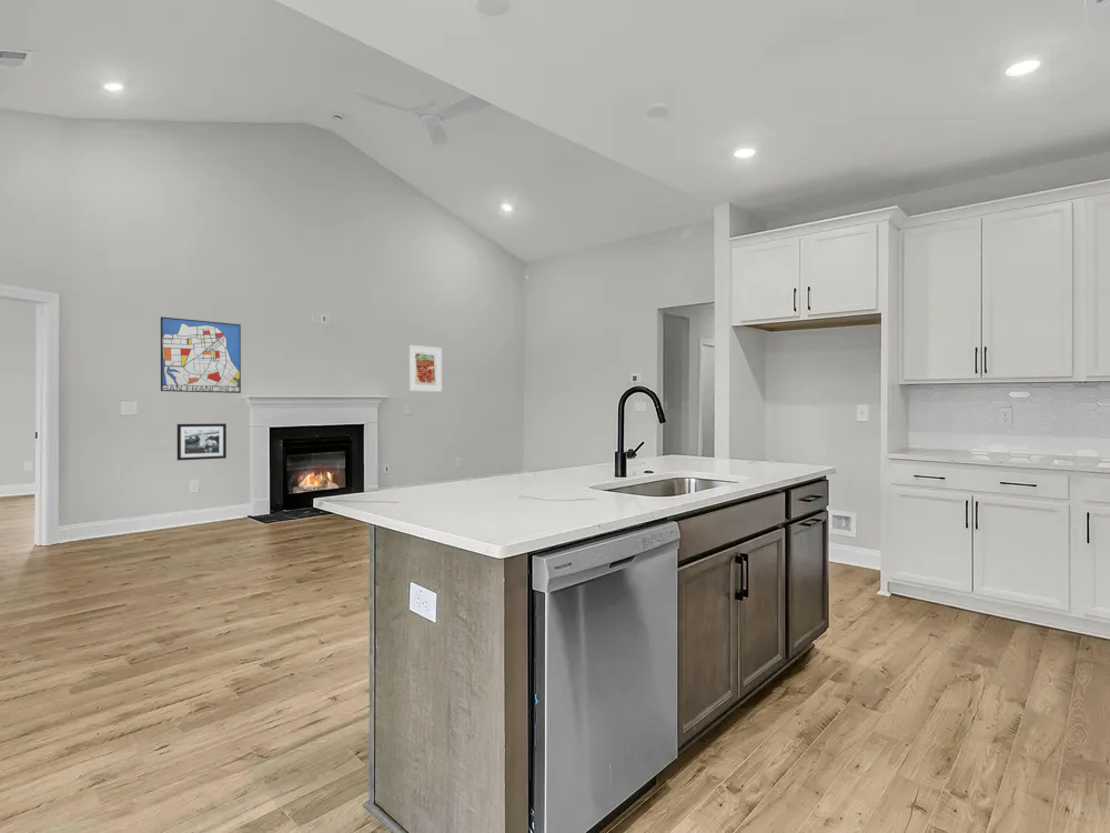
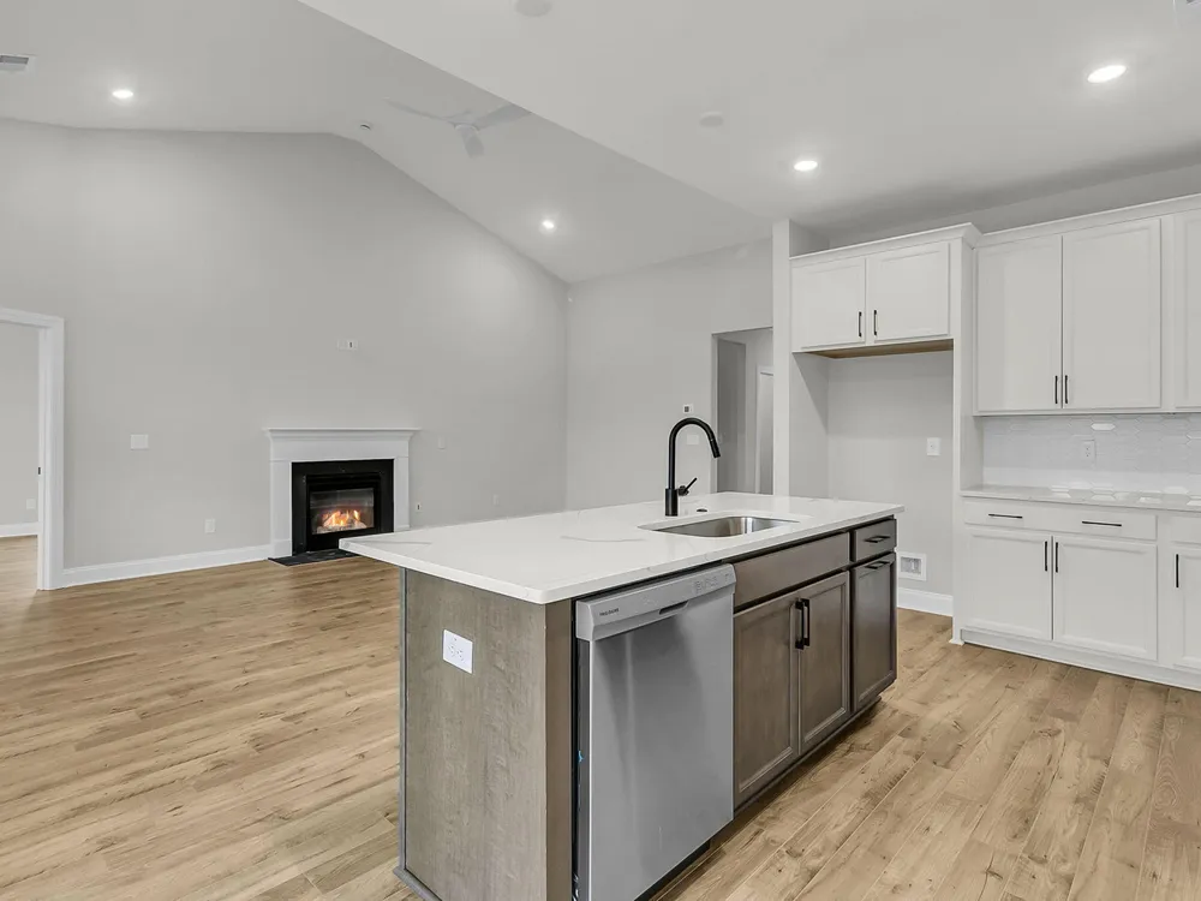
- picture frame (202, 441)
- wall art (202, 355)
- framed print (425, 369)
